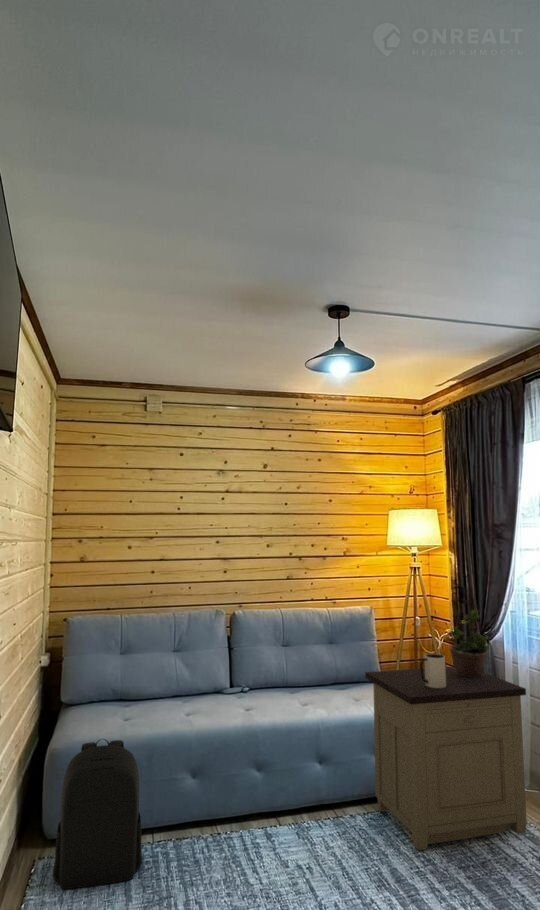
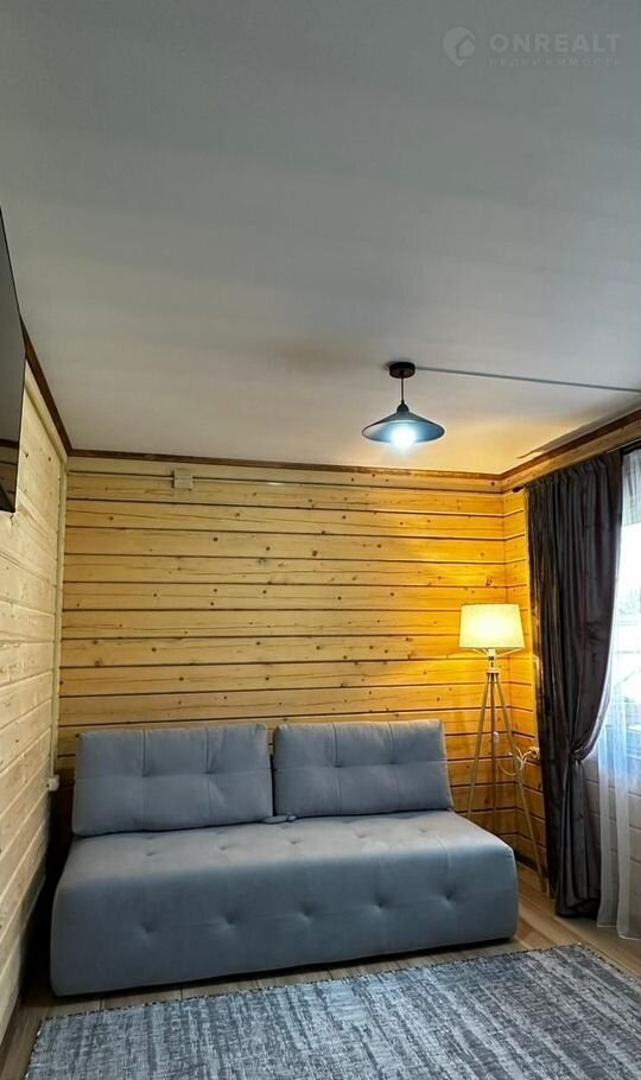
- pitcher (433, 670)
- potted plant (469, 640)
- nightstand (443, 748)
- backpack (100, 802)
